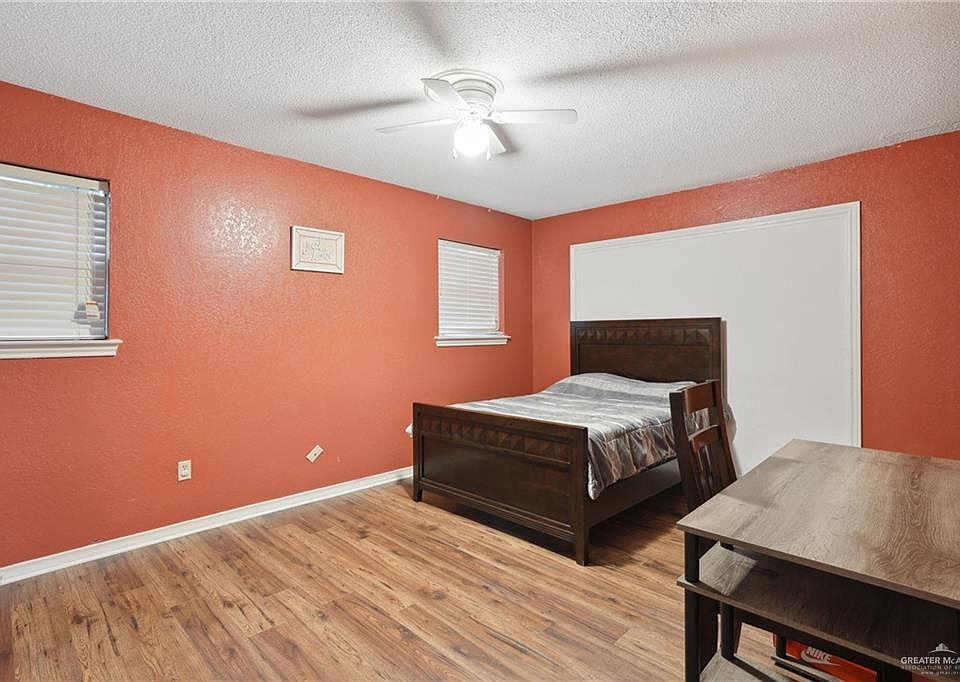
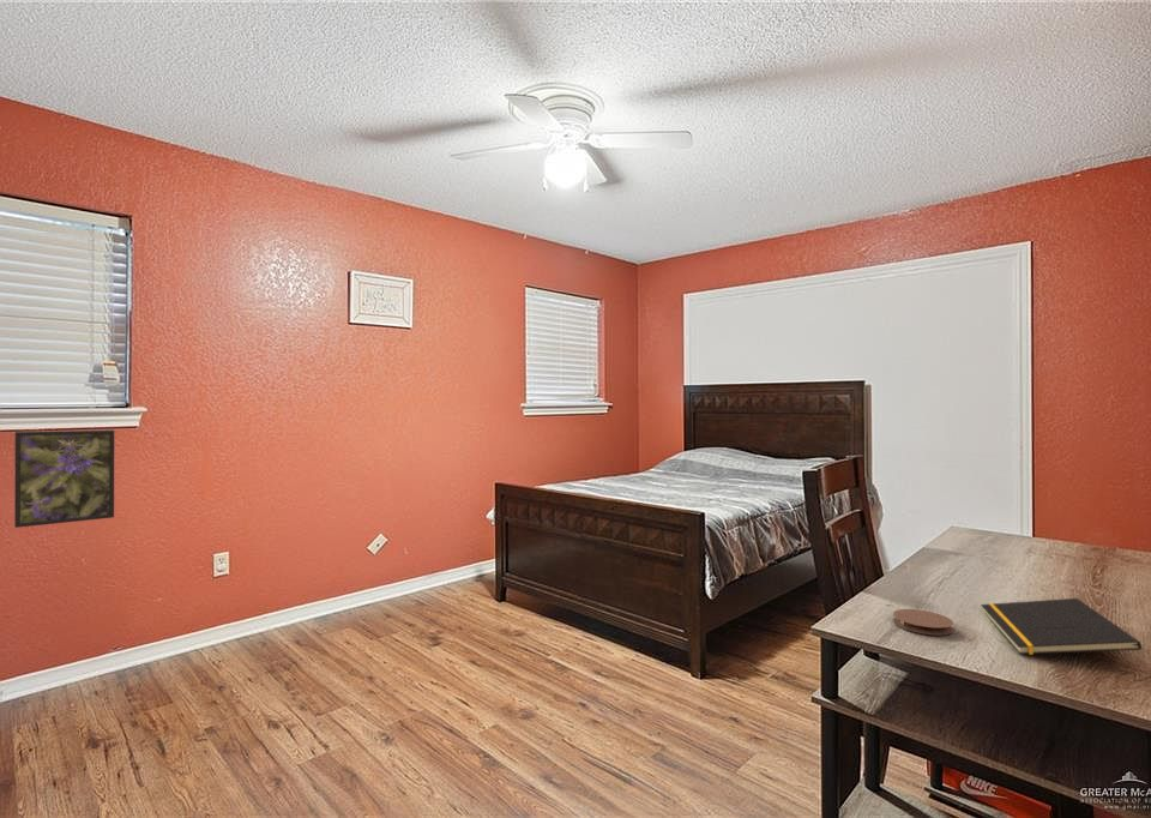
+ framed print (66, 476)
+ notepad (1050, 624)
+ coaster (922, 621)
